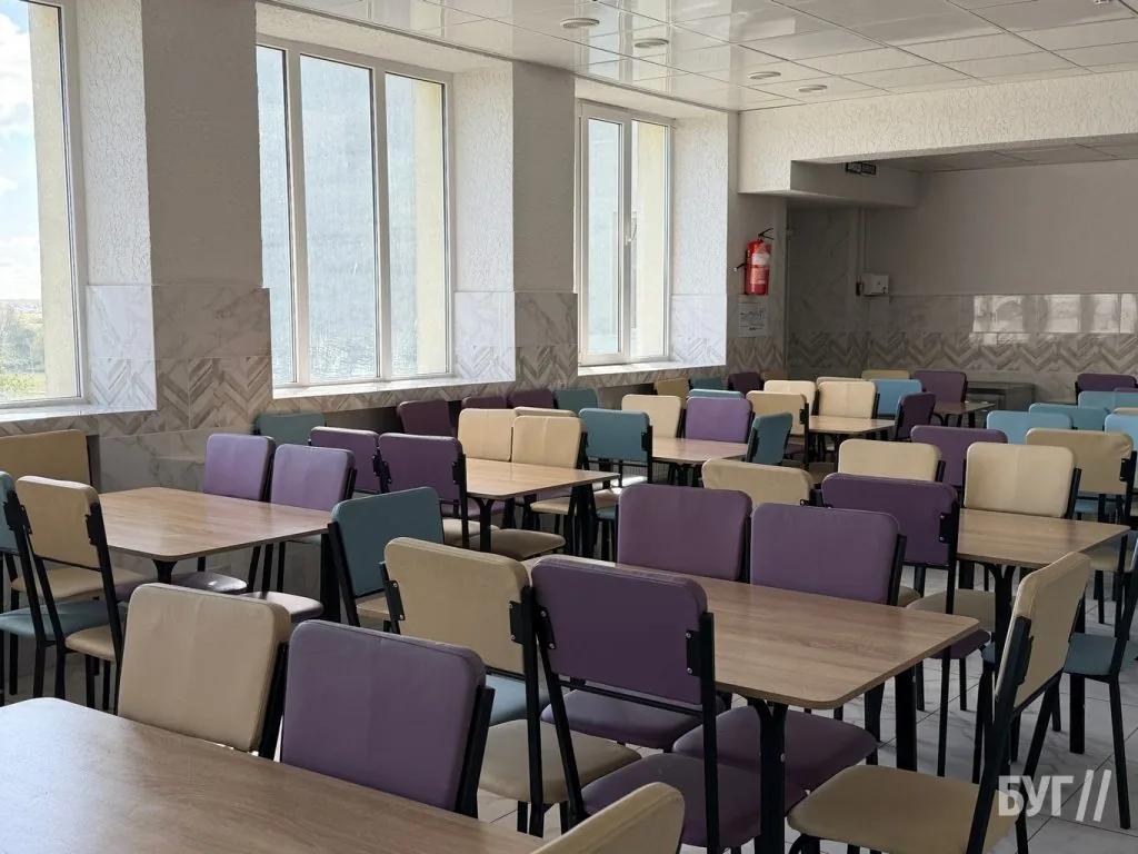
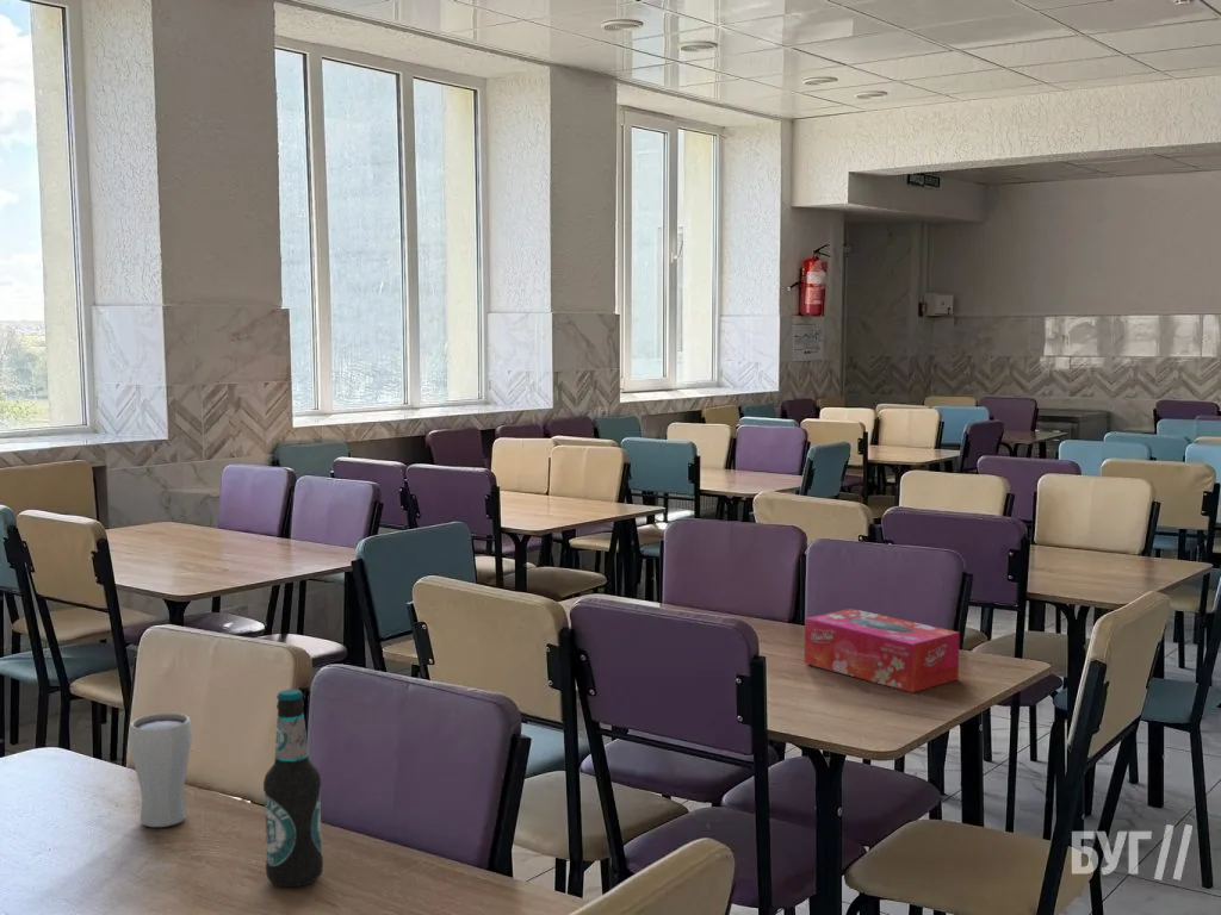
+ bottle (292, 785)
+ drinking glass (161, 771)
+ tissue box (879, 648)
